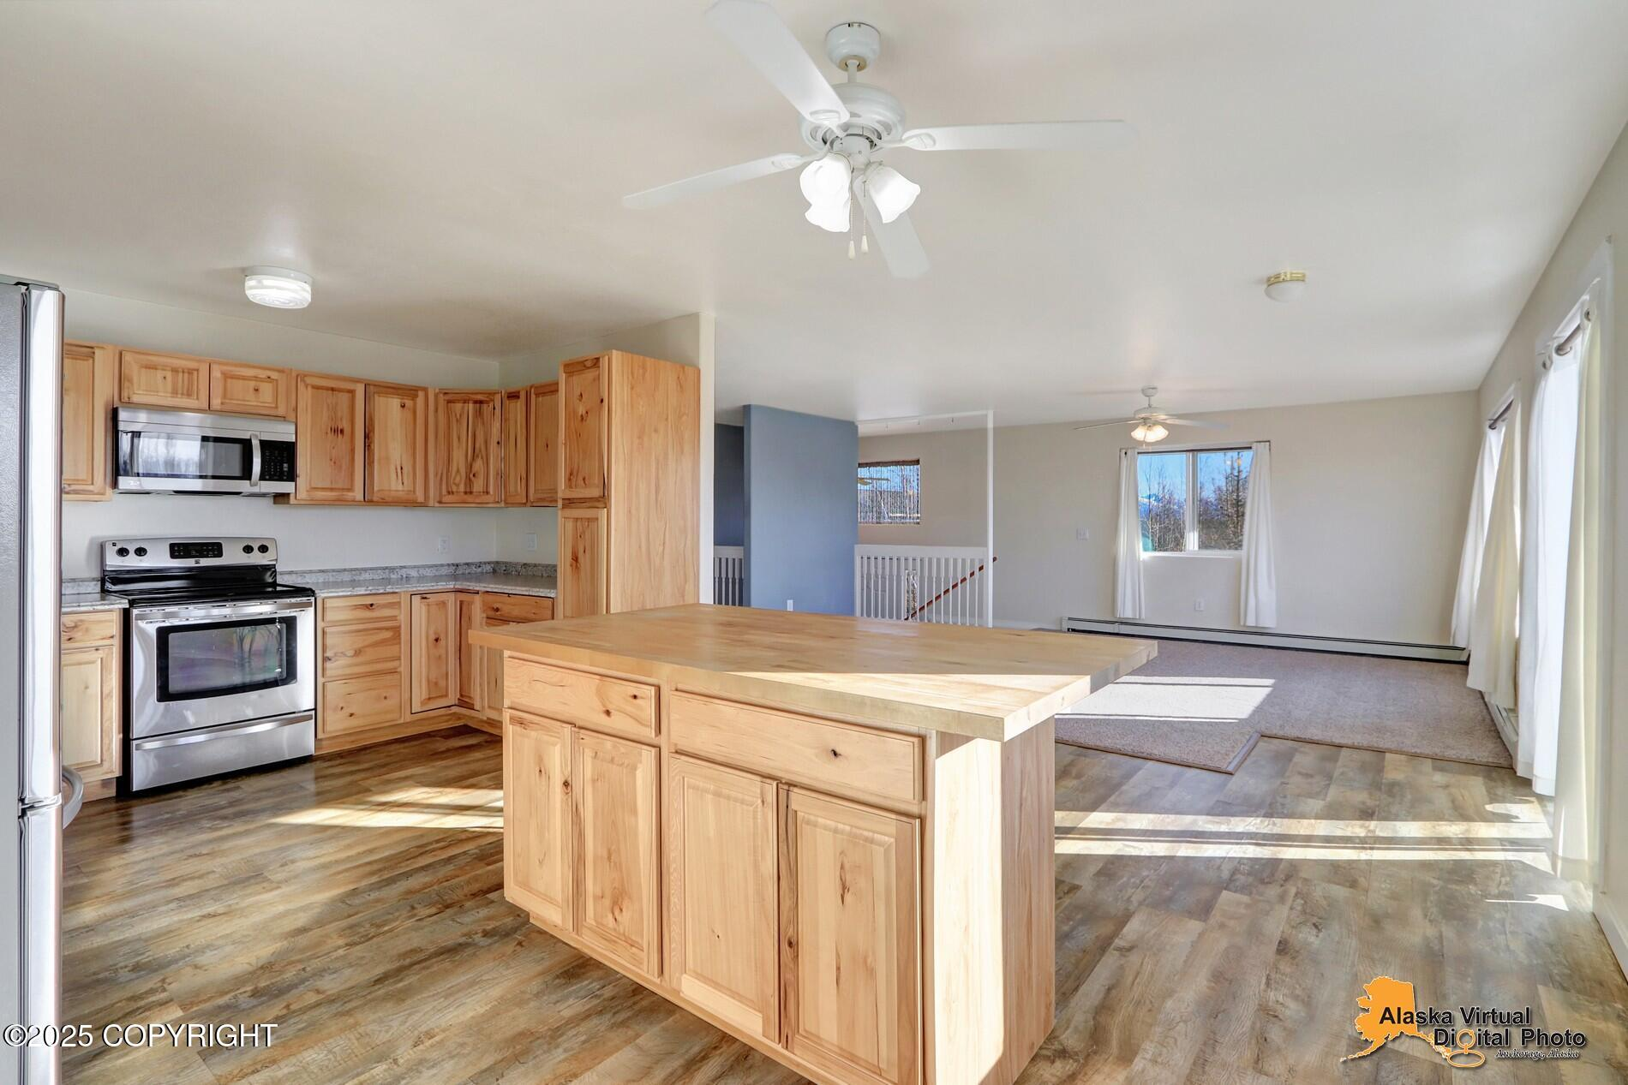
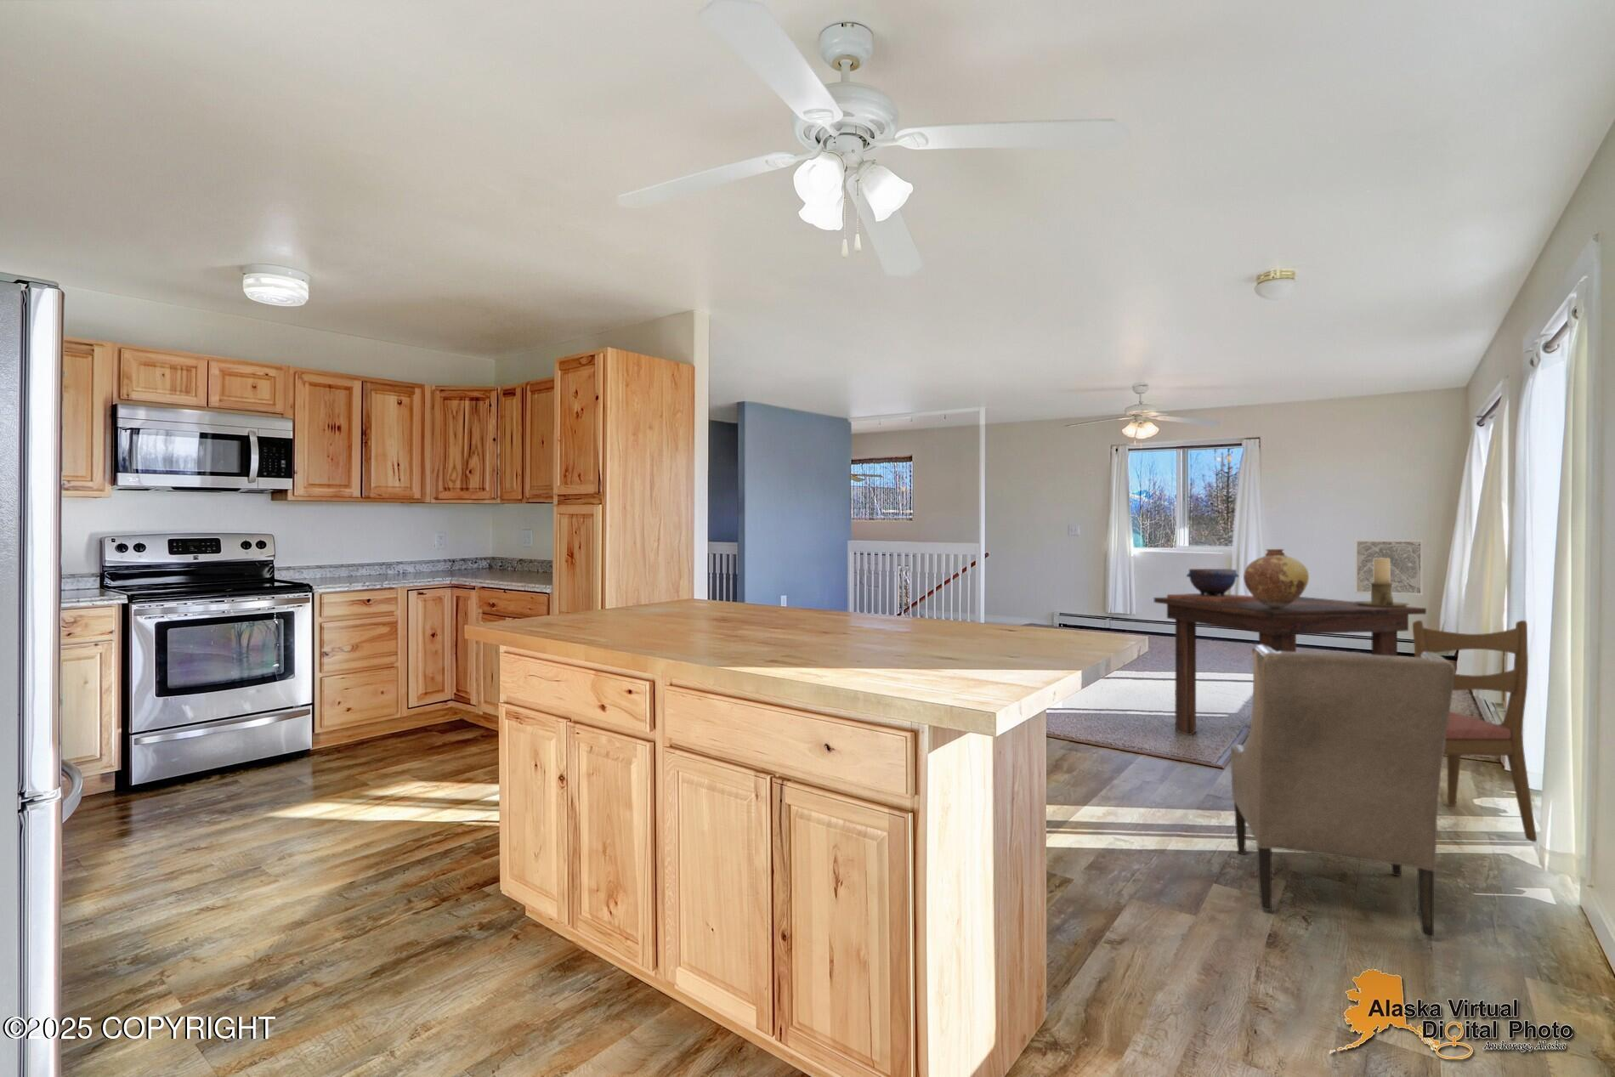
+ armchair (1325, 770)
+ wall art (1390, 567)
+ dining chair (1448, 719)
+ candle holder (1381, 582)
+ decorative bowl (1212, 583)
+ dining table (1279, 651)
+ vase (1275, 578)
